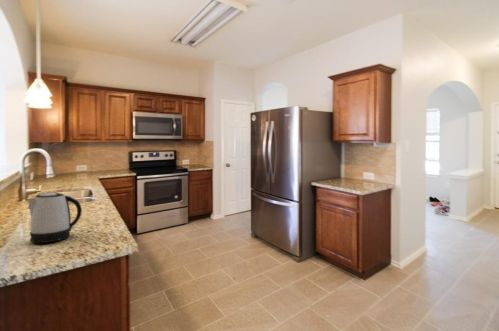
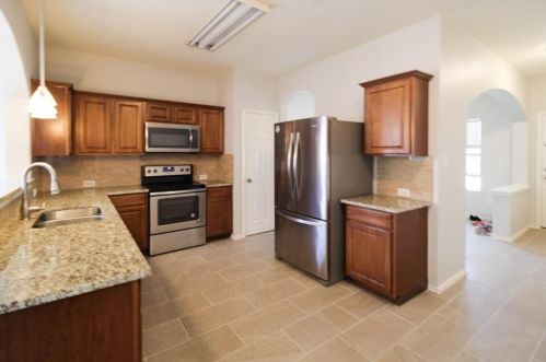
- kettle (56, 215)
